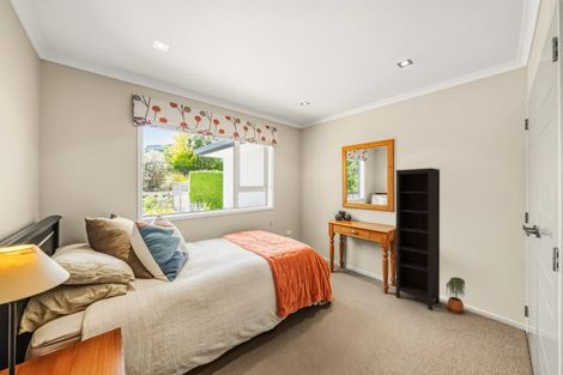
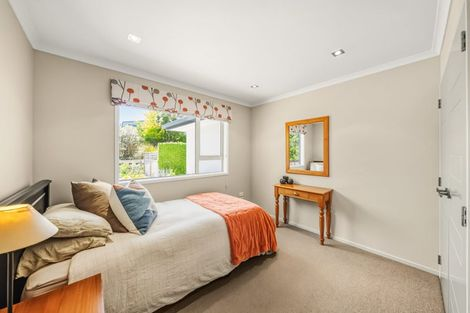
- potted plant (455, 294)
- bookcase (417, 234)
